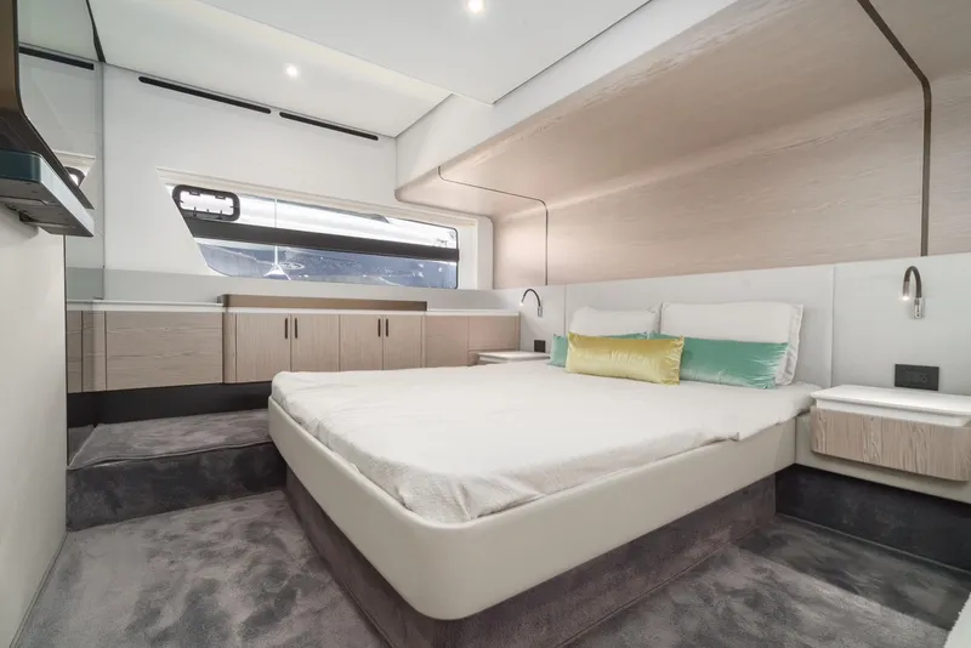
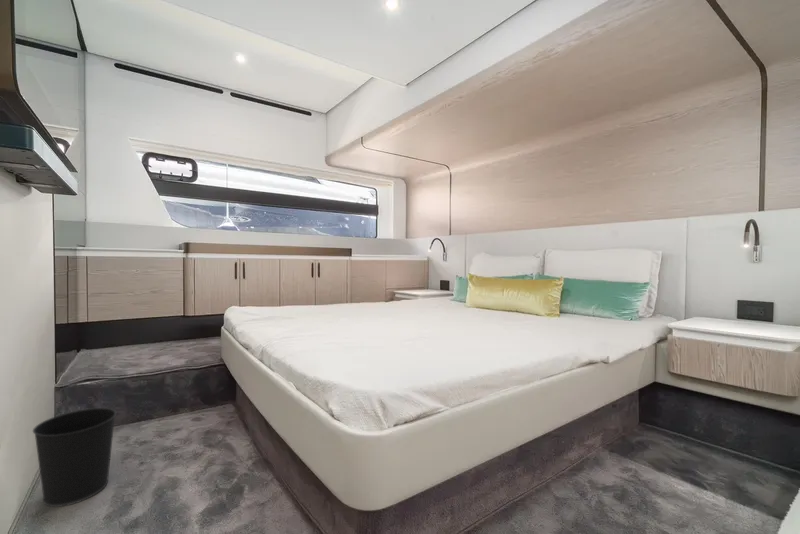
+ wastebasket (77, 455)
